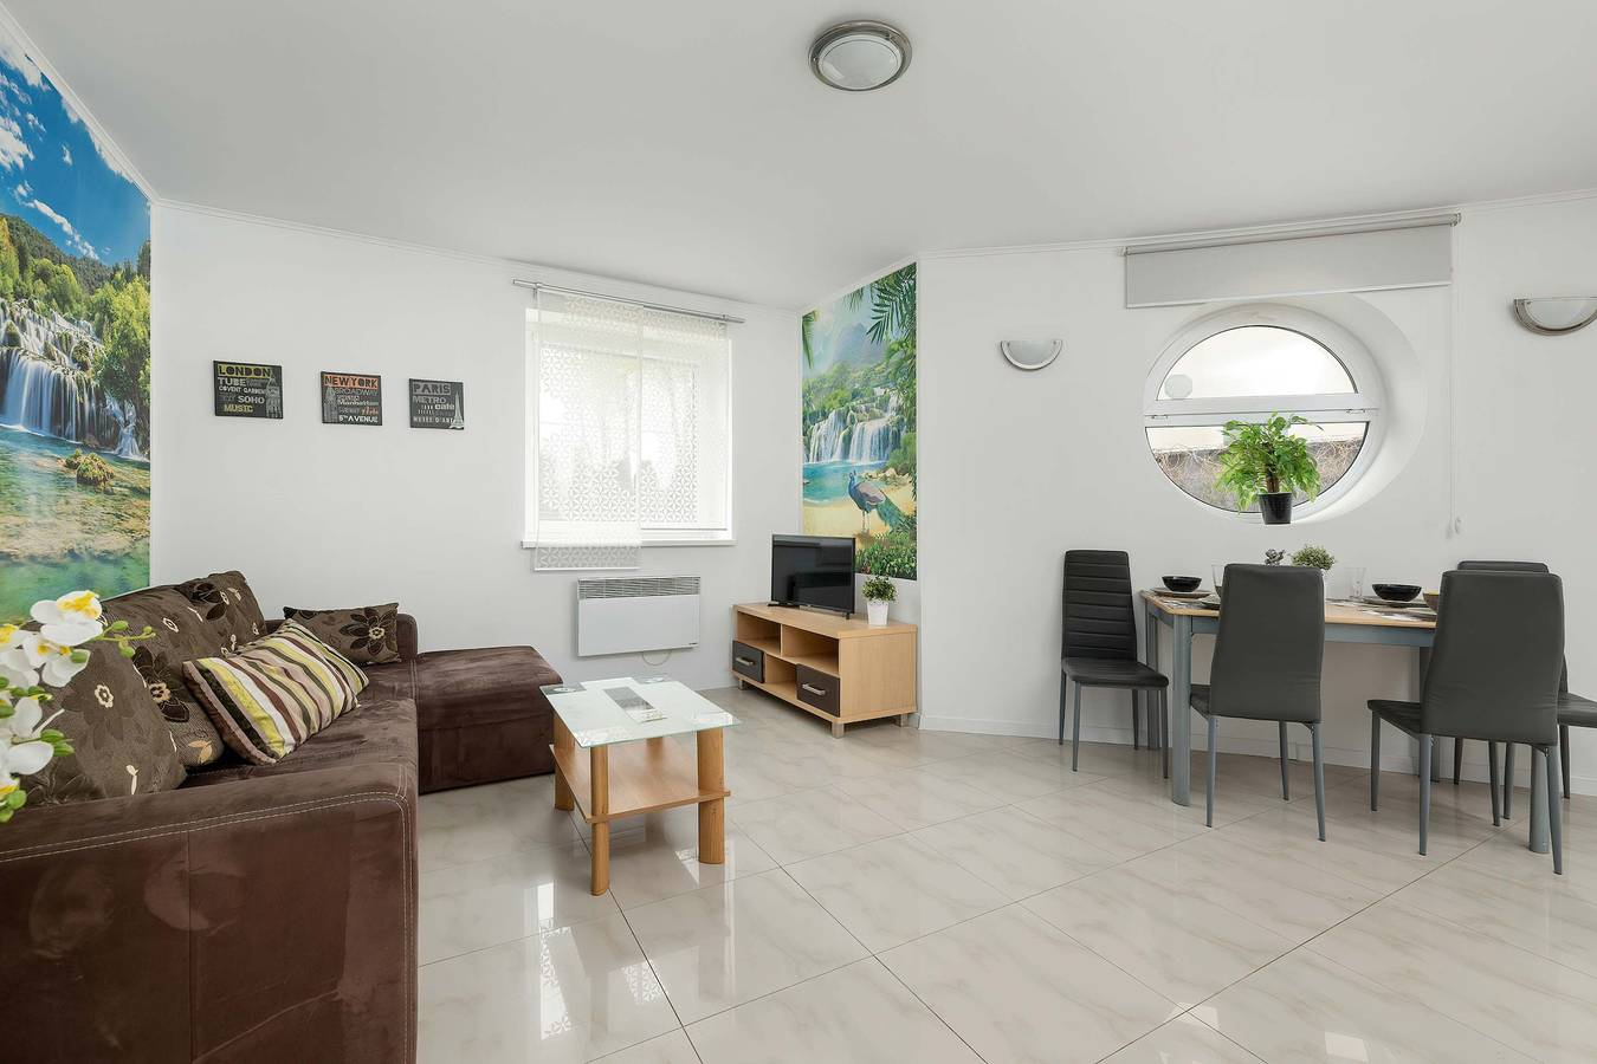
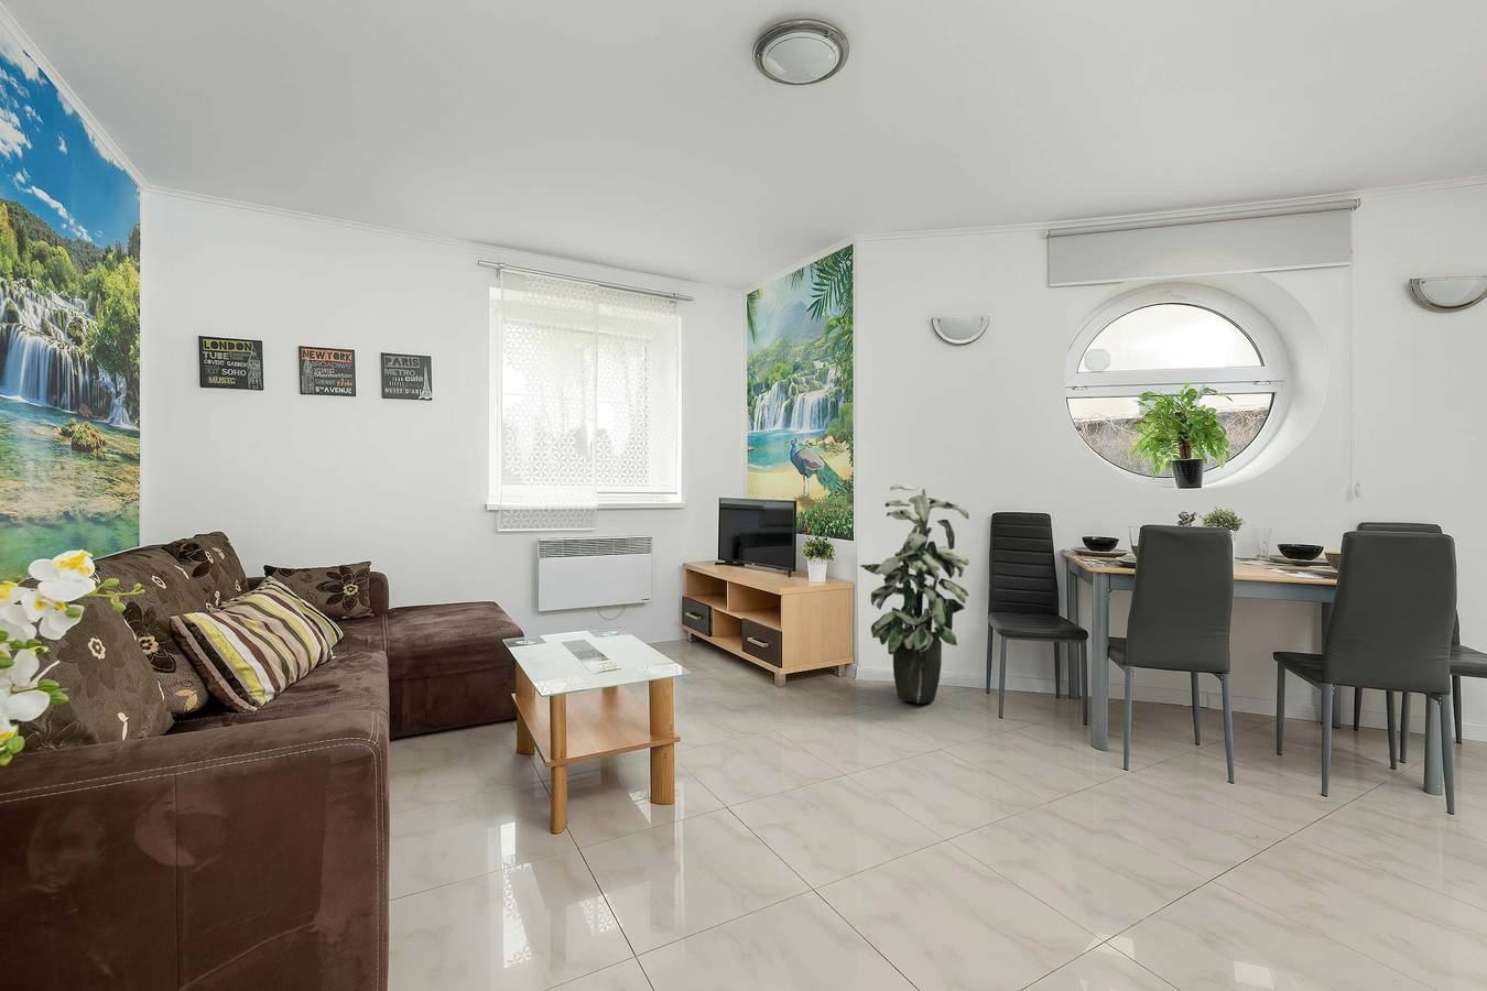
+ indoor plant (913, 591)
